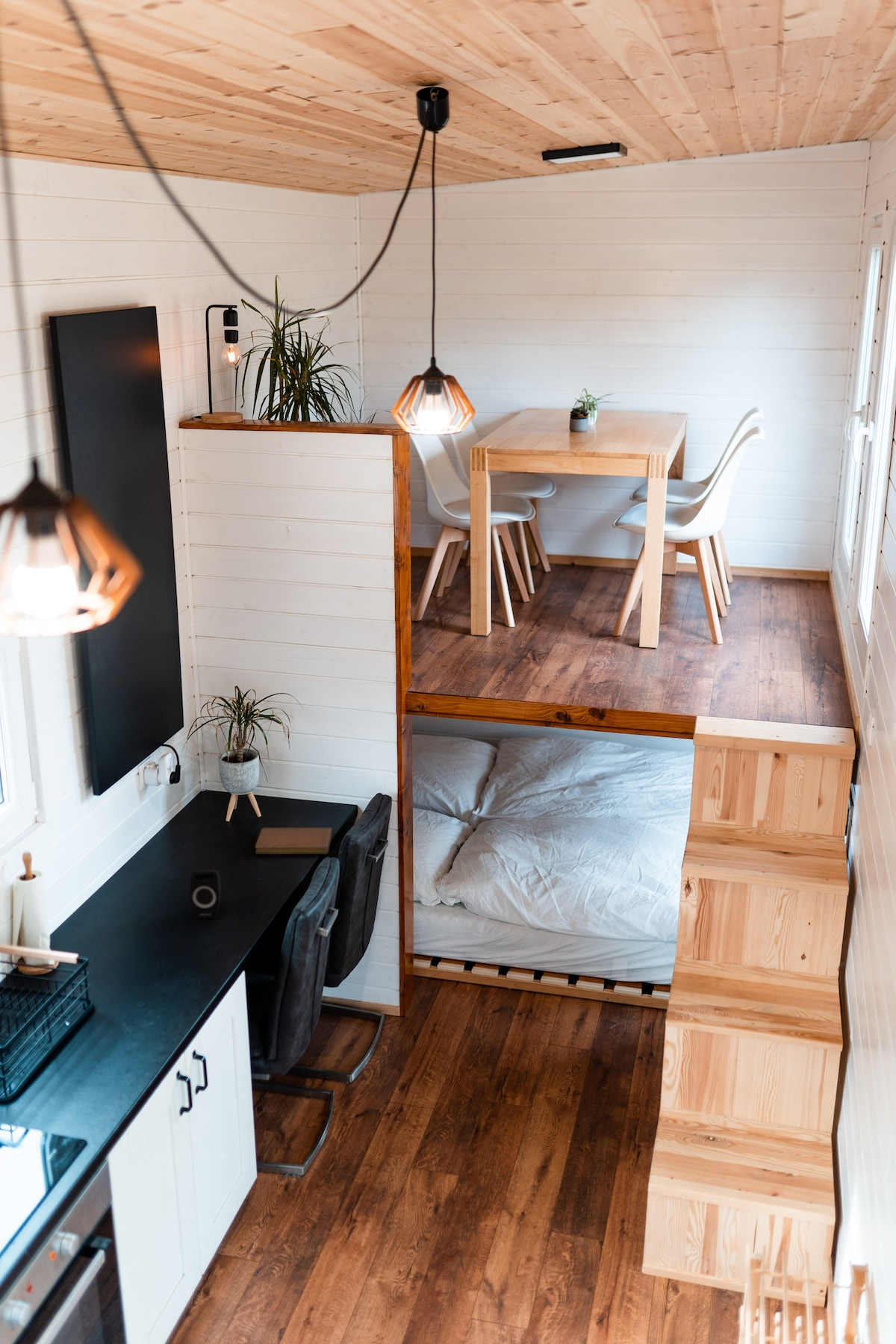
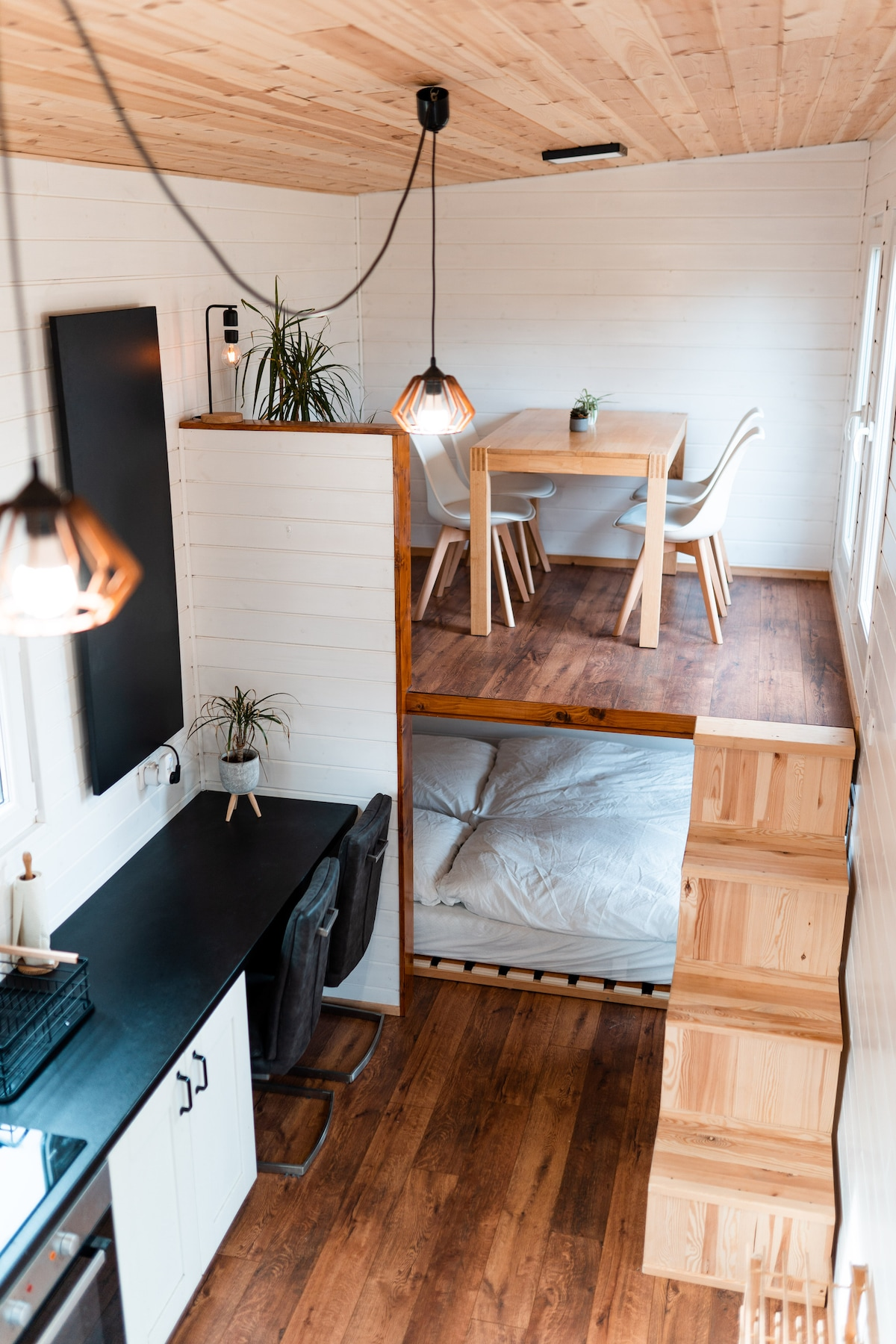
- notebook (294, 840)
- speaker (207, 889)
